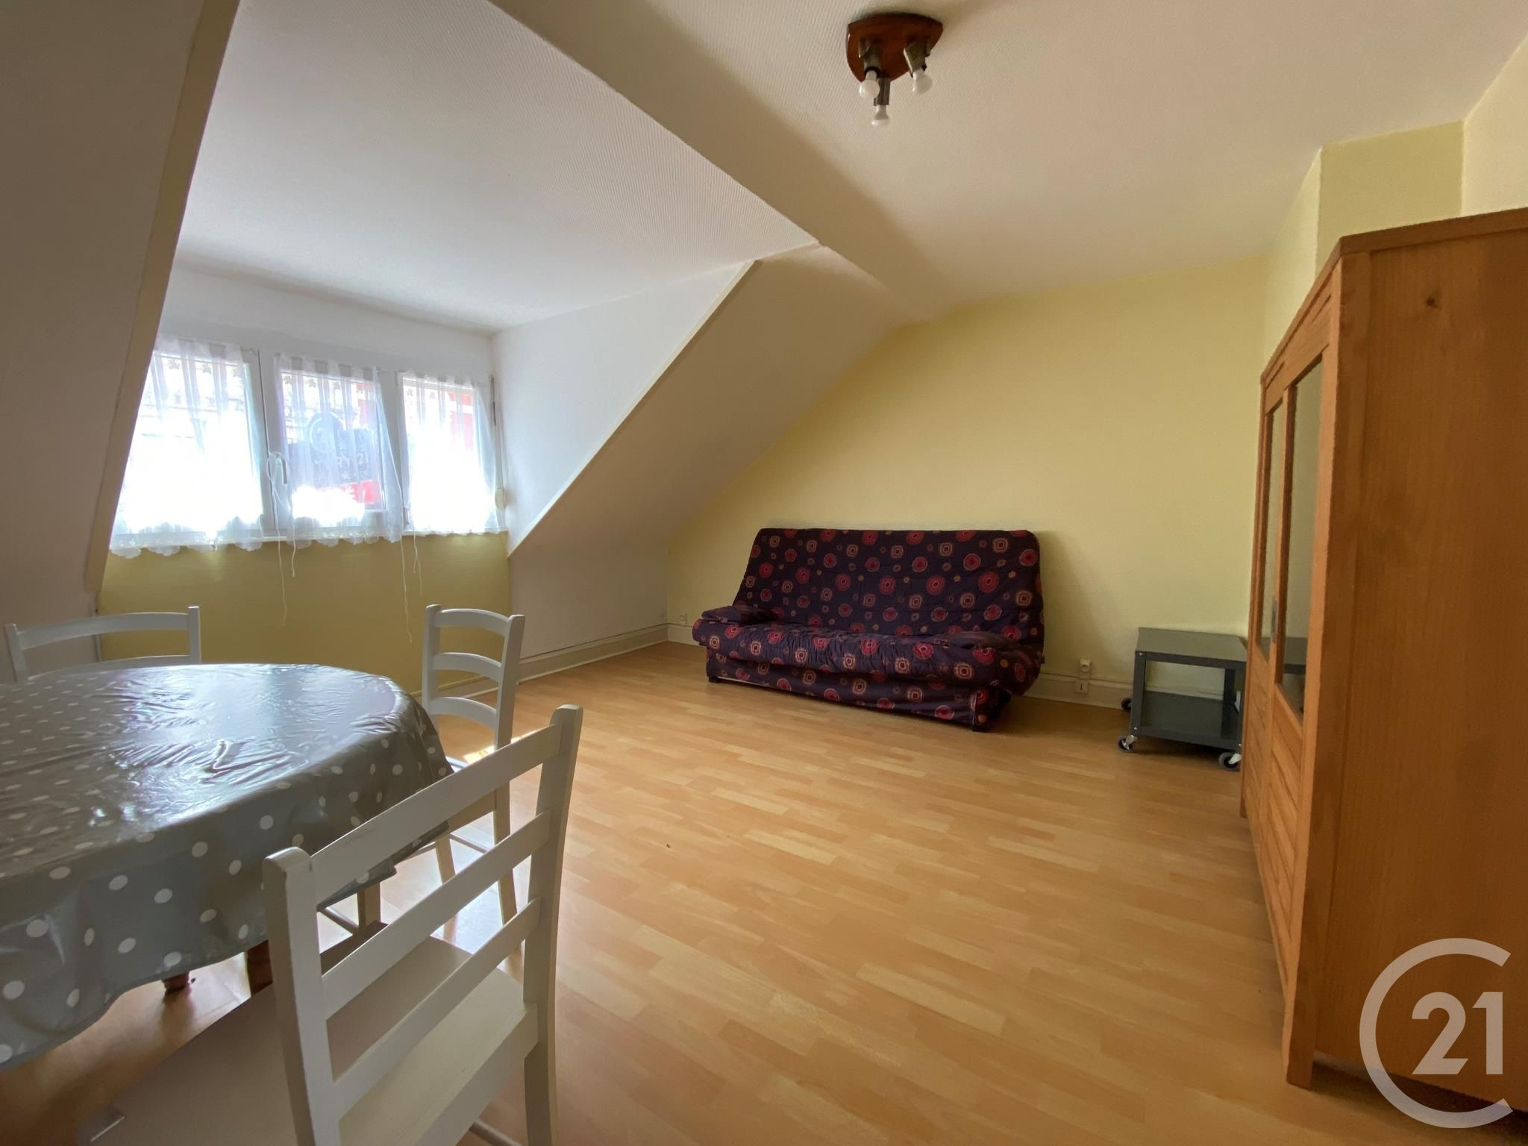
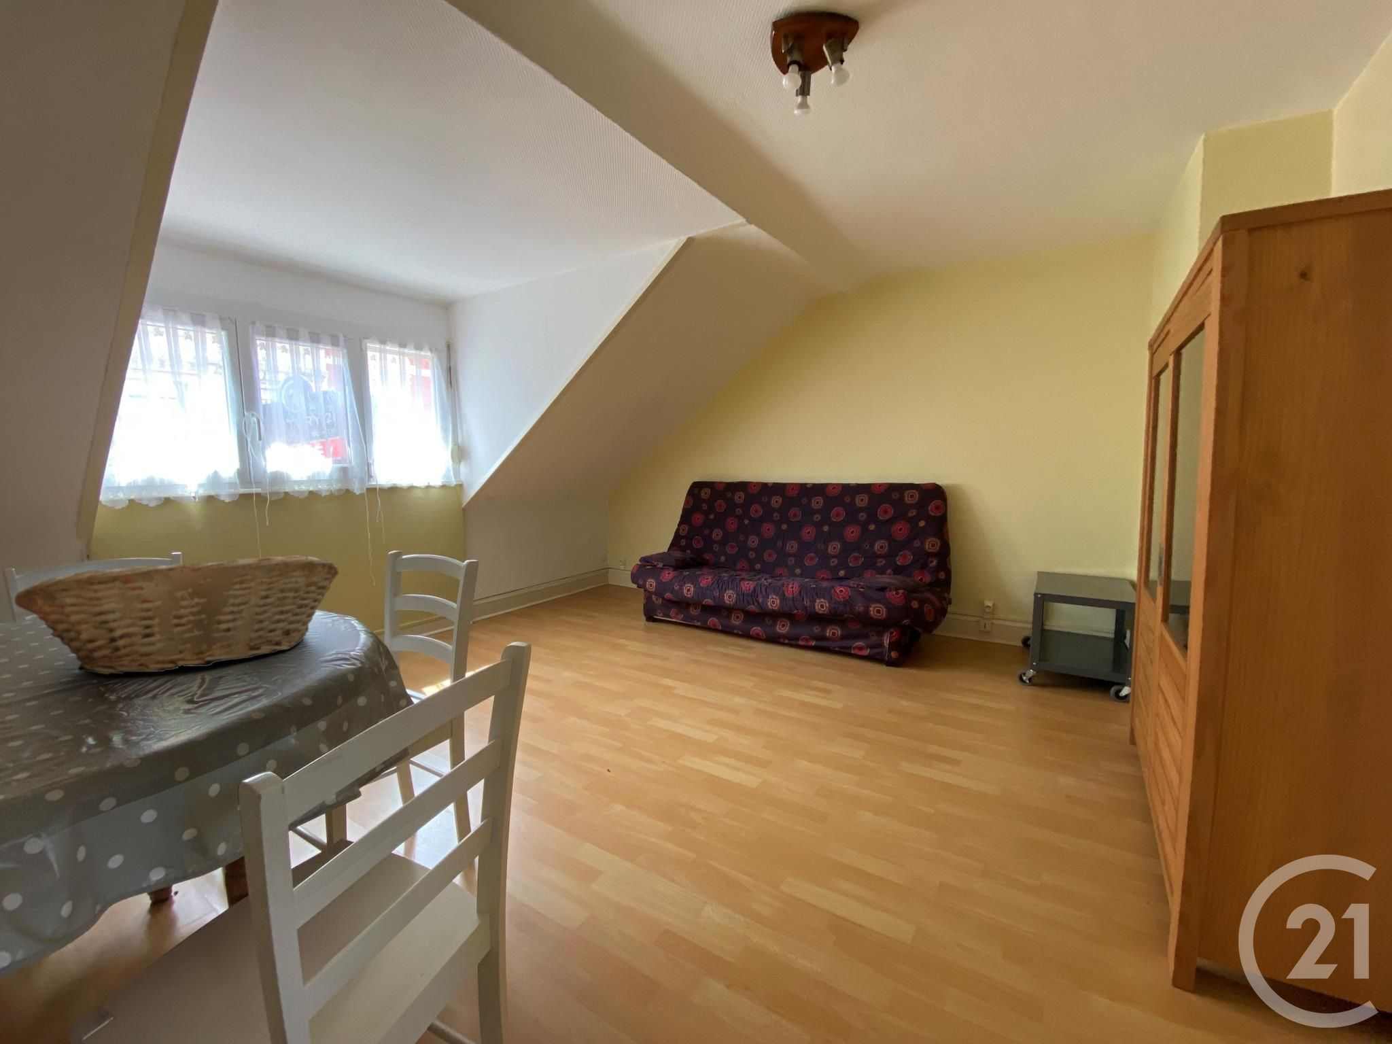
+ fruit basket (197, 604)
